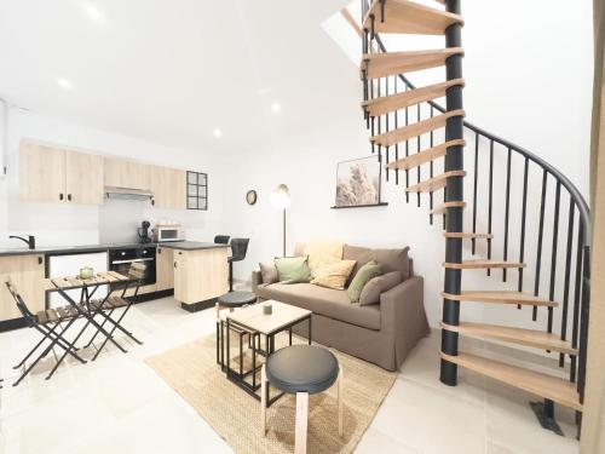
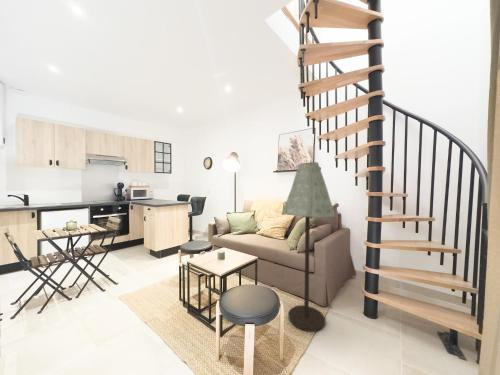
+ floor lamp (307, 240)
